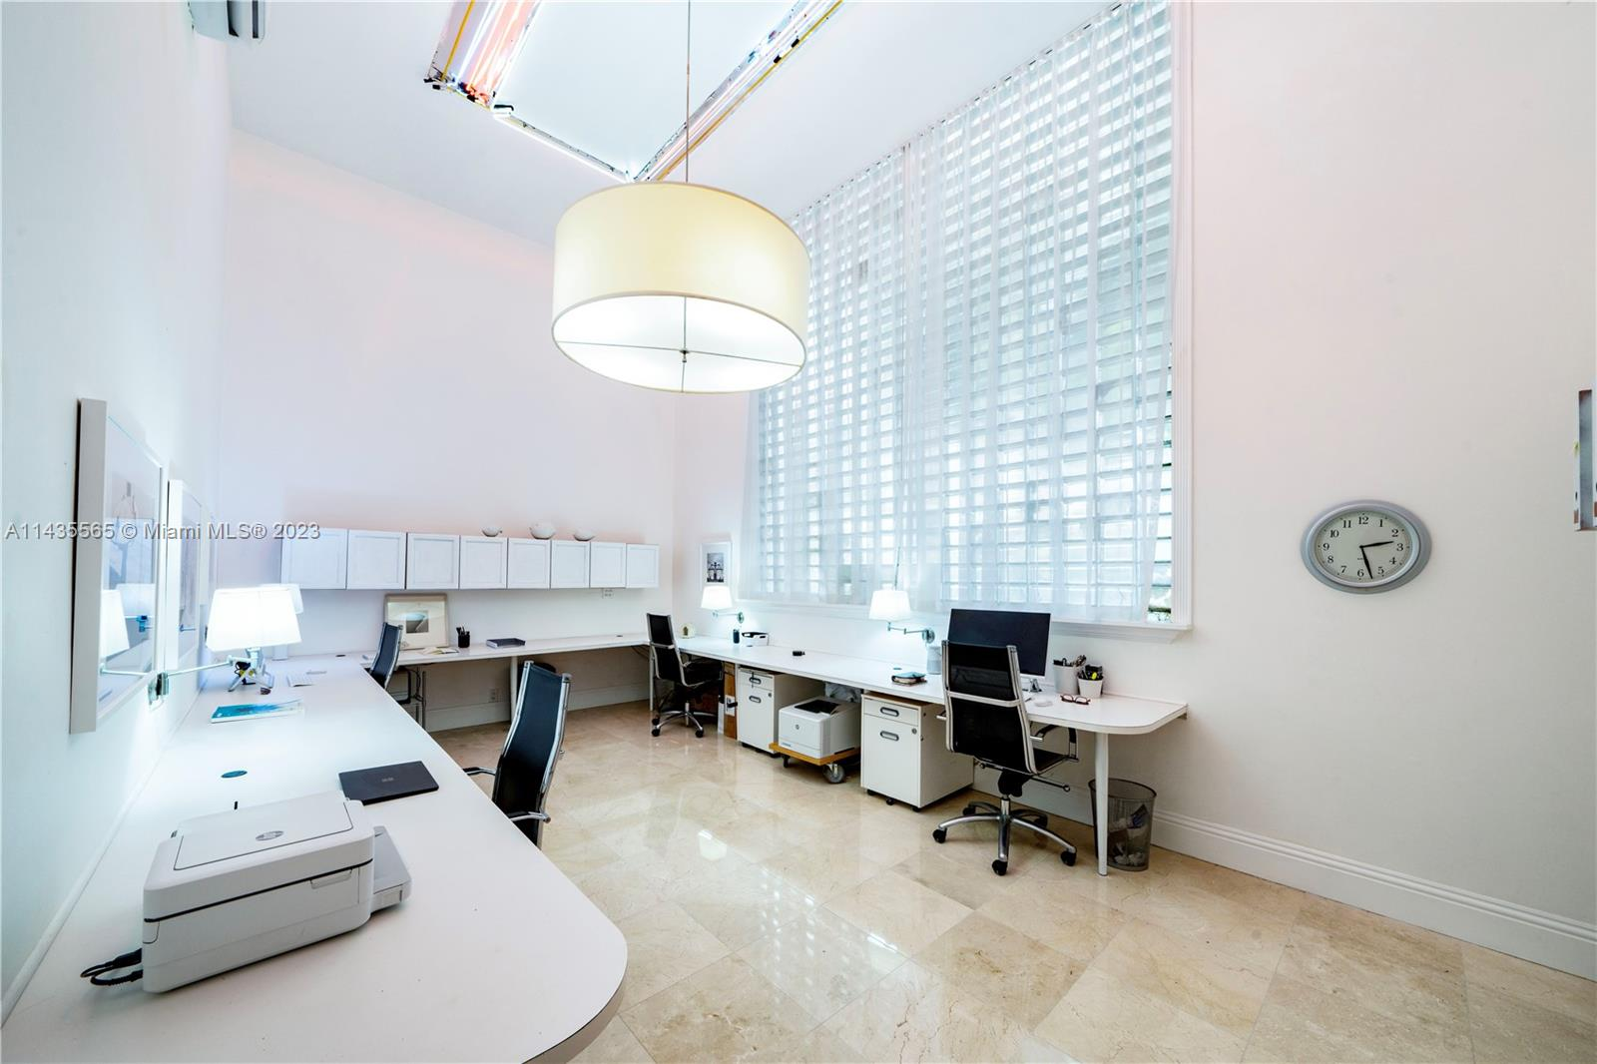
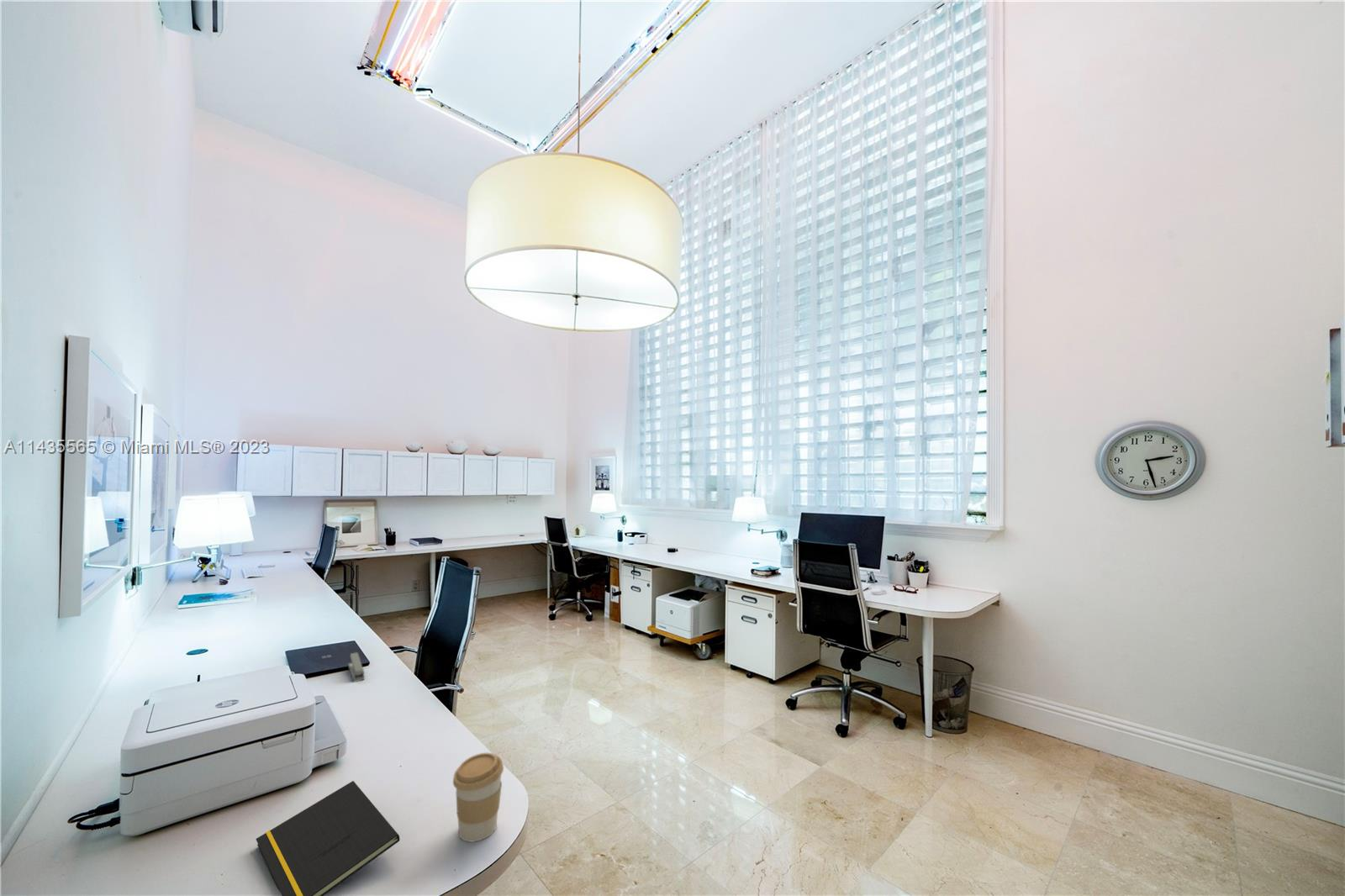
+ coffee cup (478, 795)
+ stapler (356, 666)
+ notepad (326, 840)
